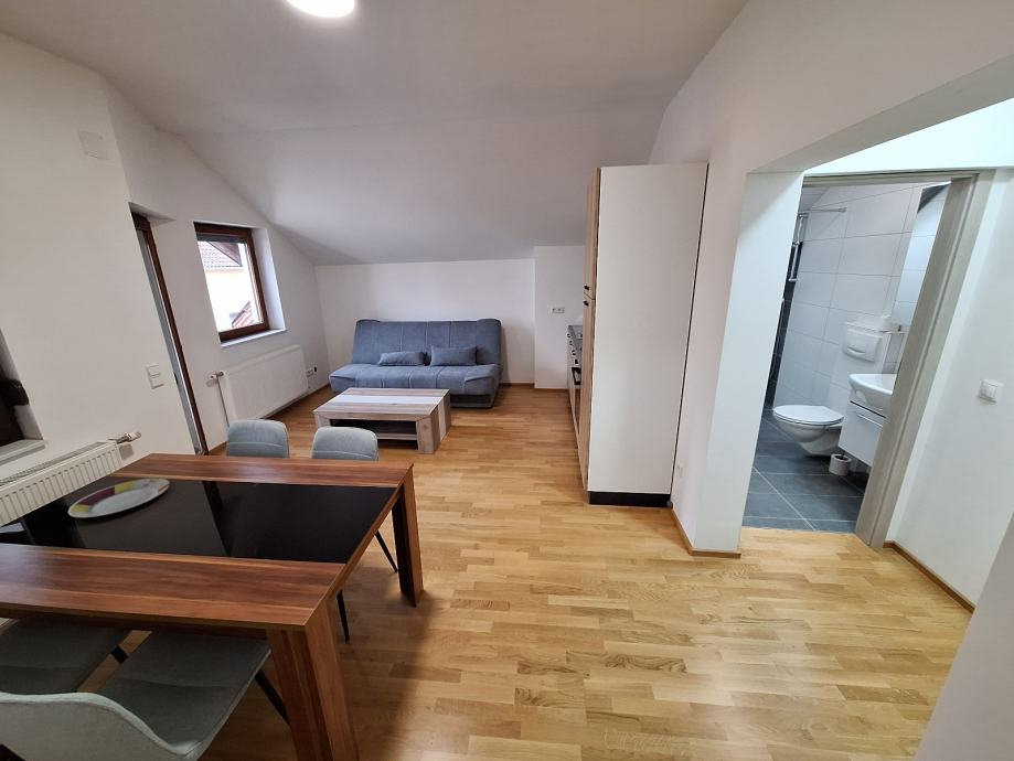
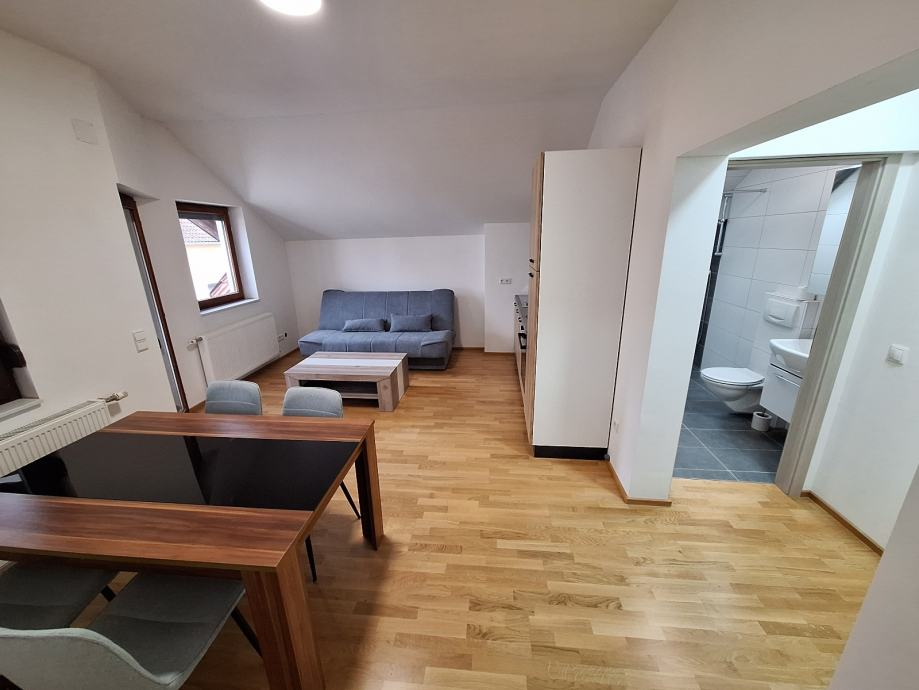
- plate (122, 497)
